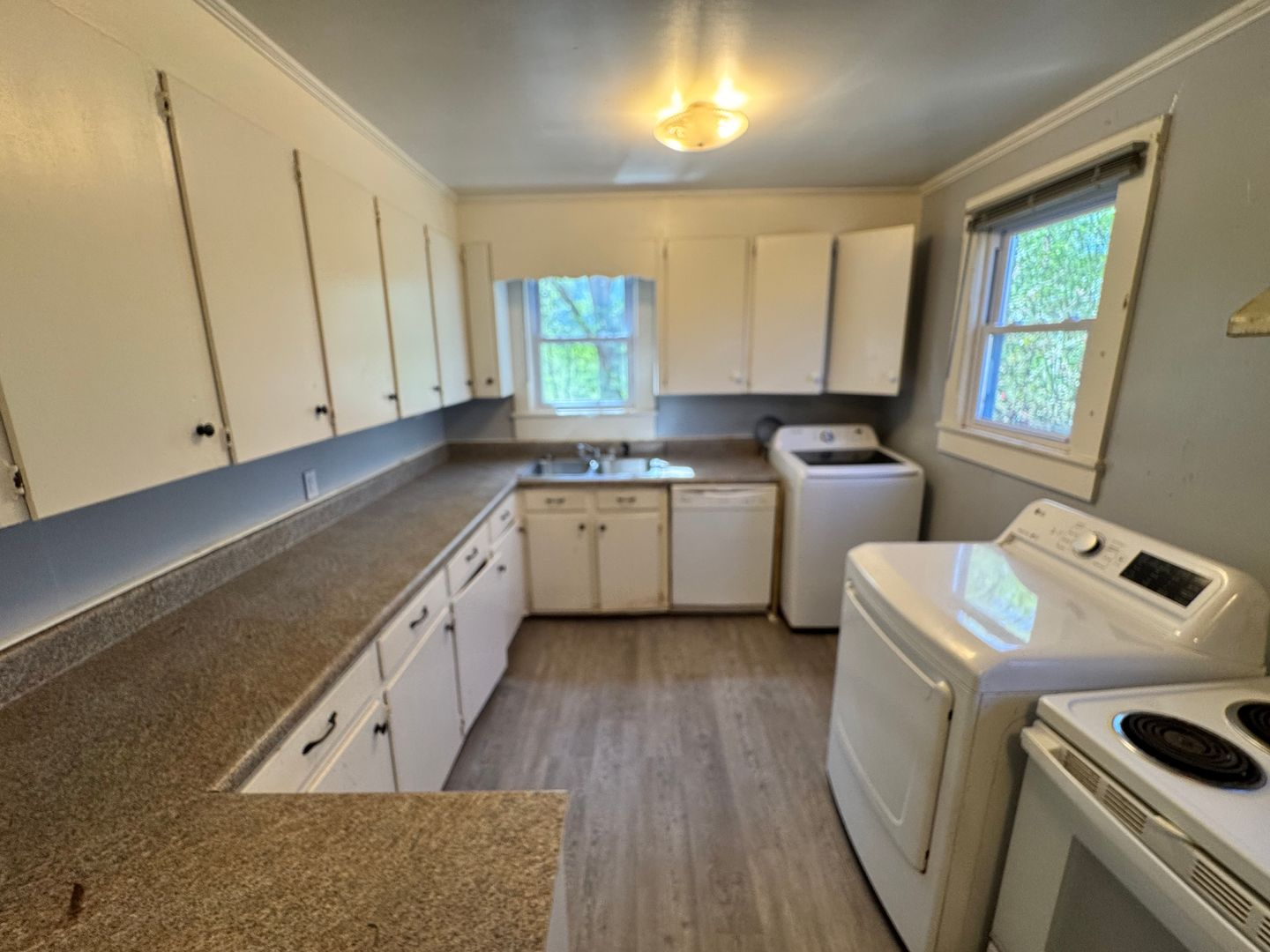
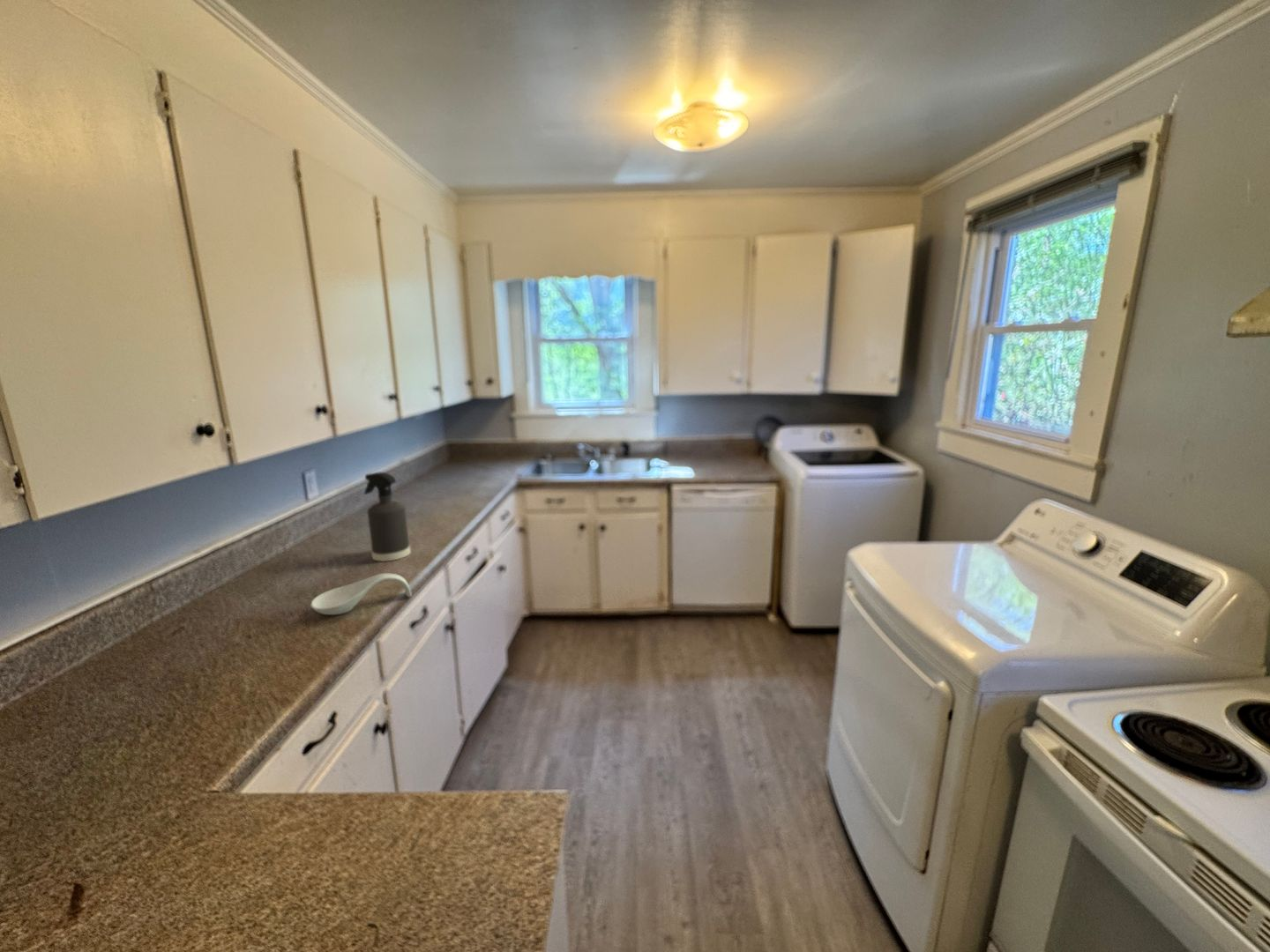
+ spray bottle (385, 514)
+ spoon rest (362, 591)
